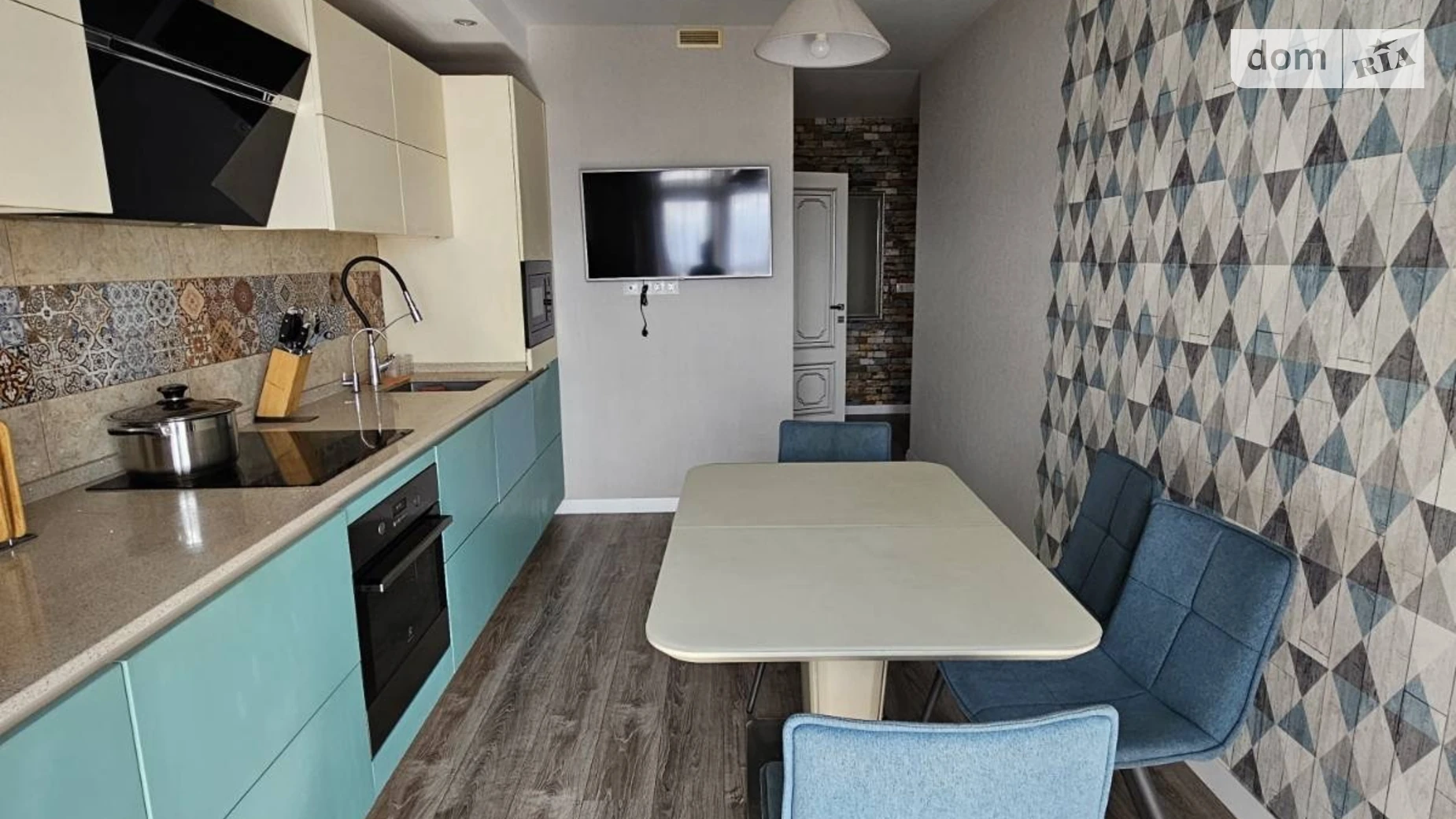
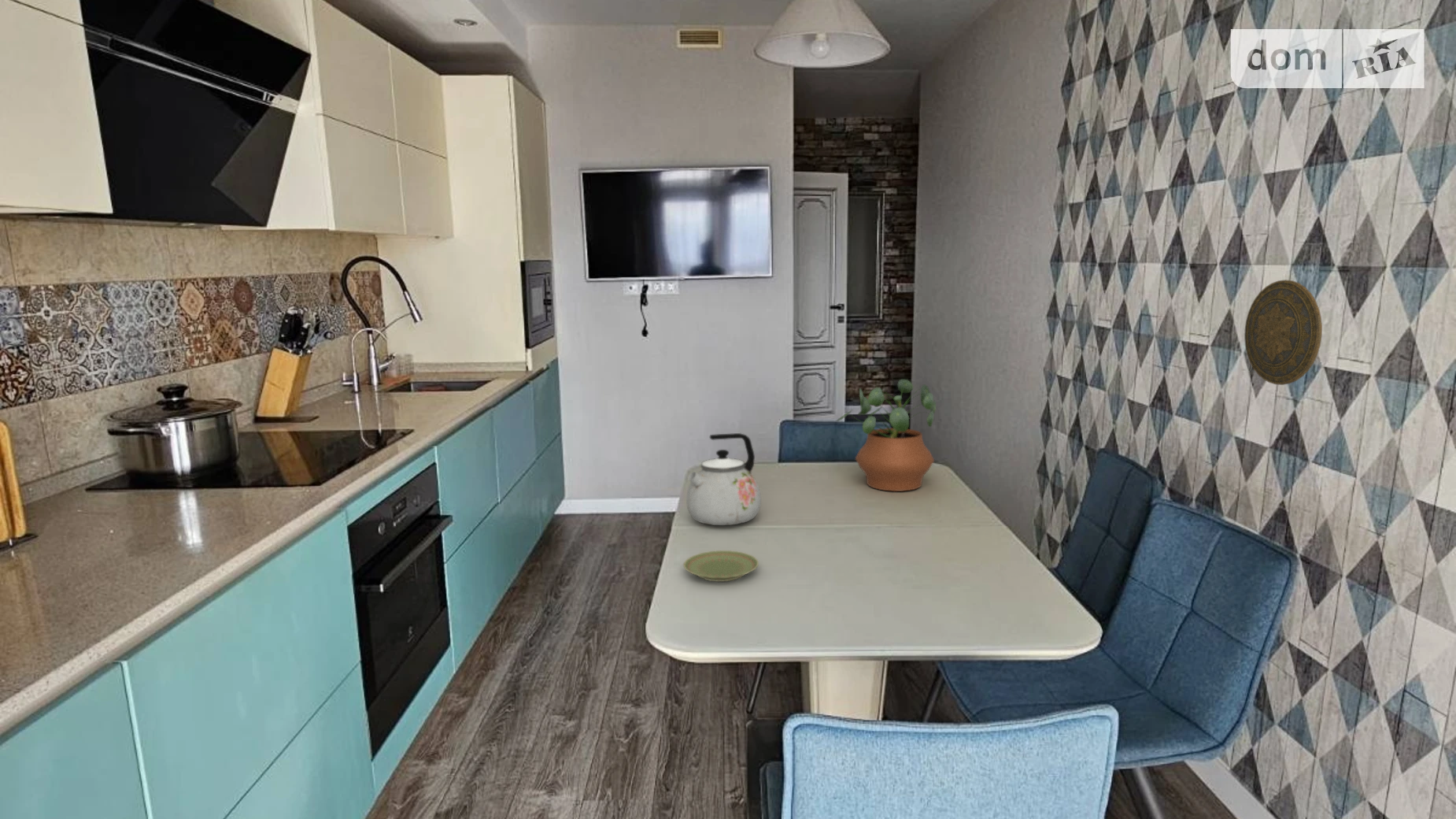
+ plate (721, 567)
+ kettle (722, 476)
+ potted plant (885, 433)
+ decorative plate (1277, 332)
